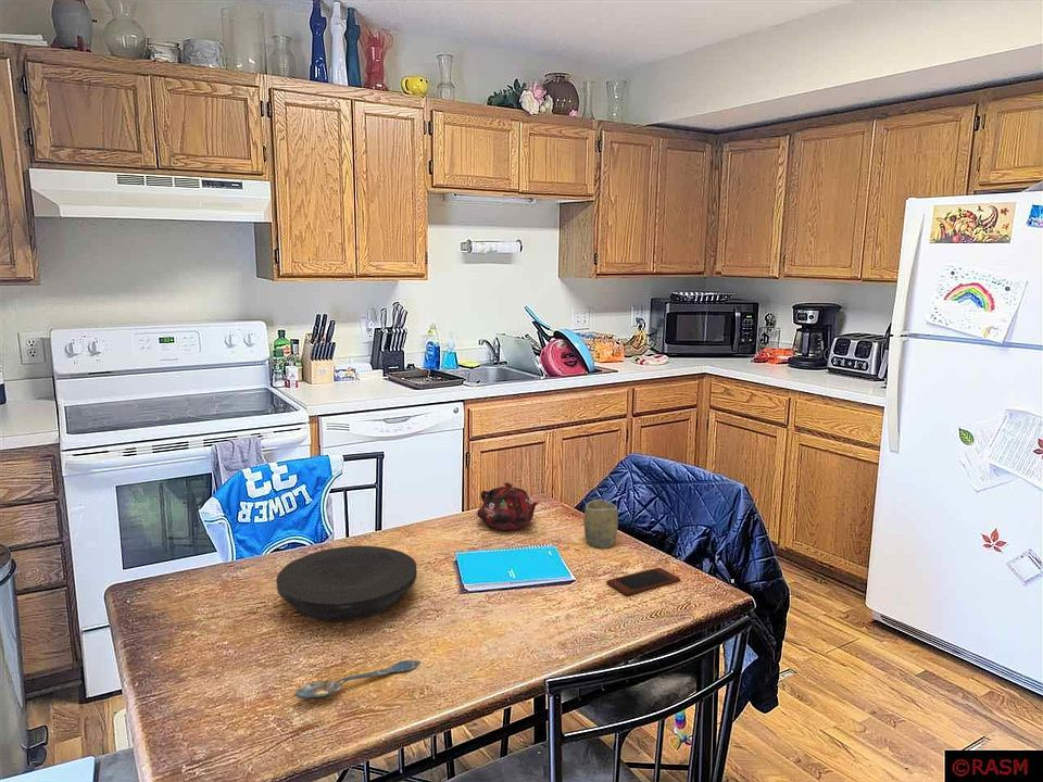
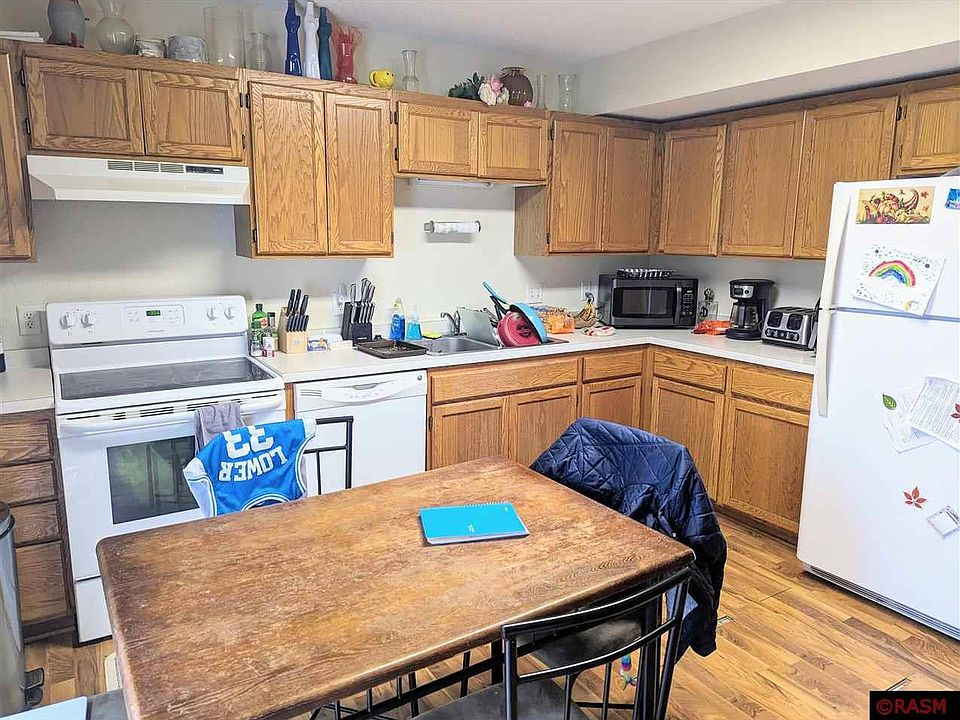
- smartphone (643, 580)
- teapot (508, 503)
- cup (601, 524)
- plate (349, 586)
- spoon (361, 677)
